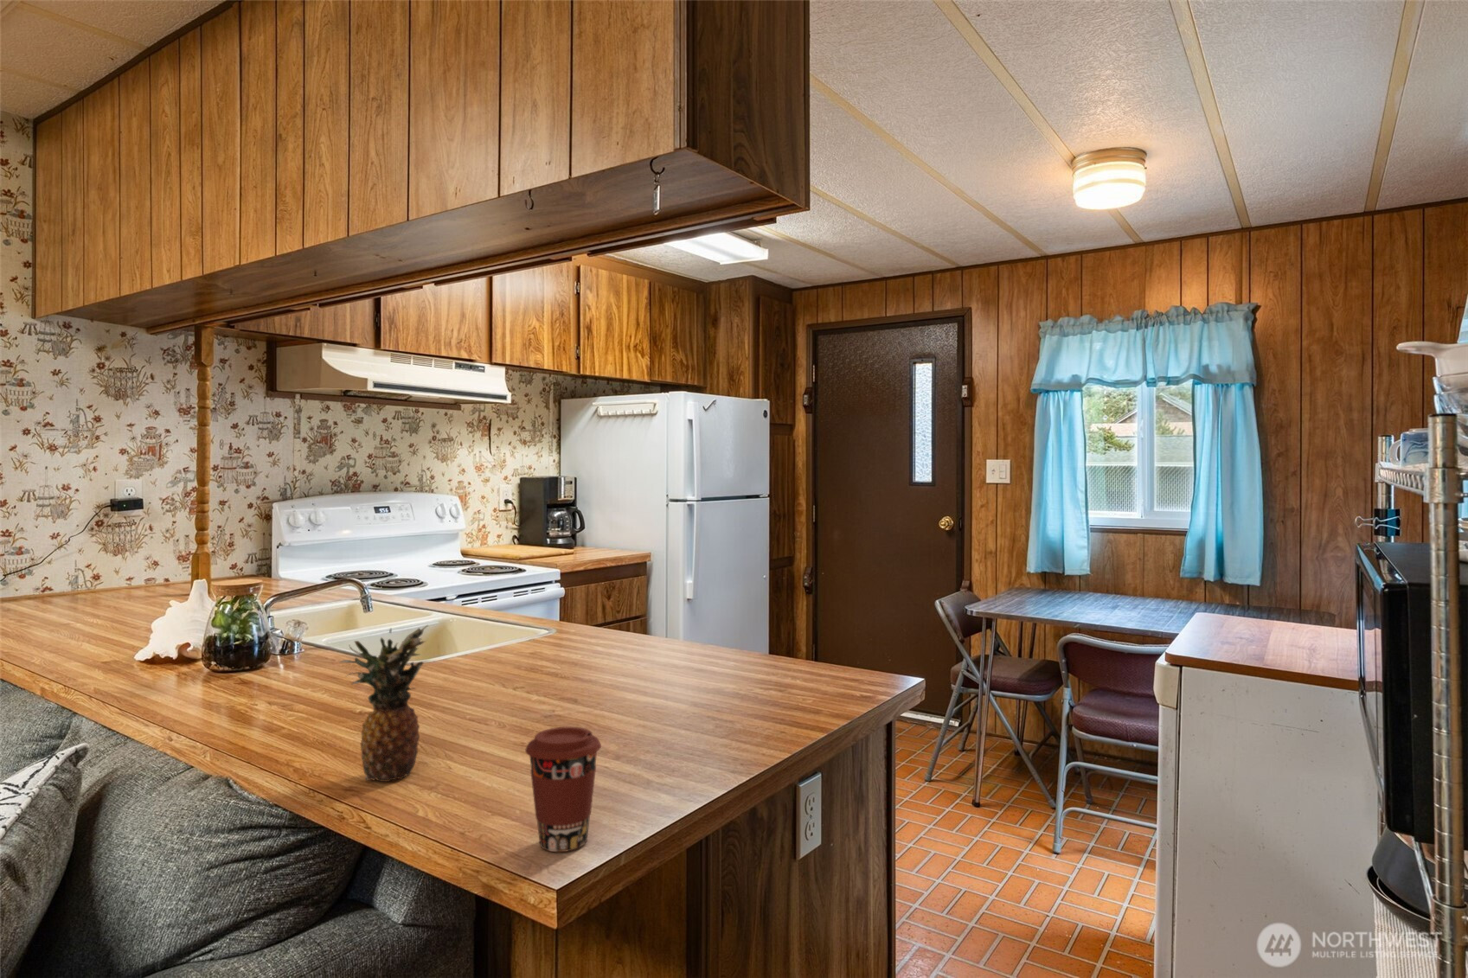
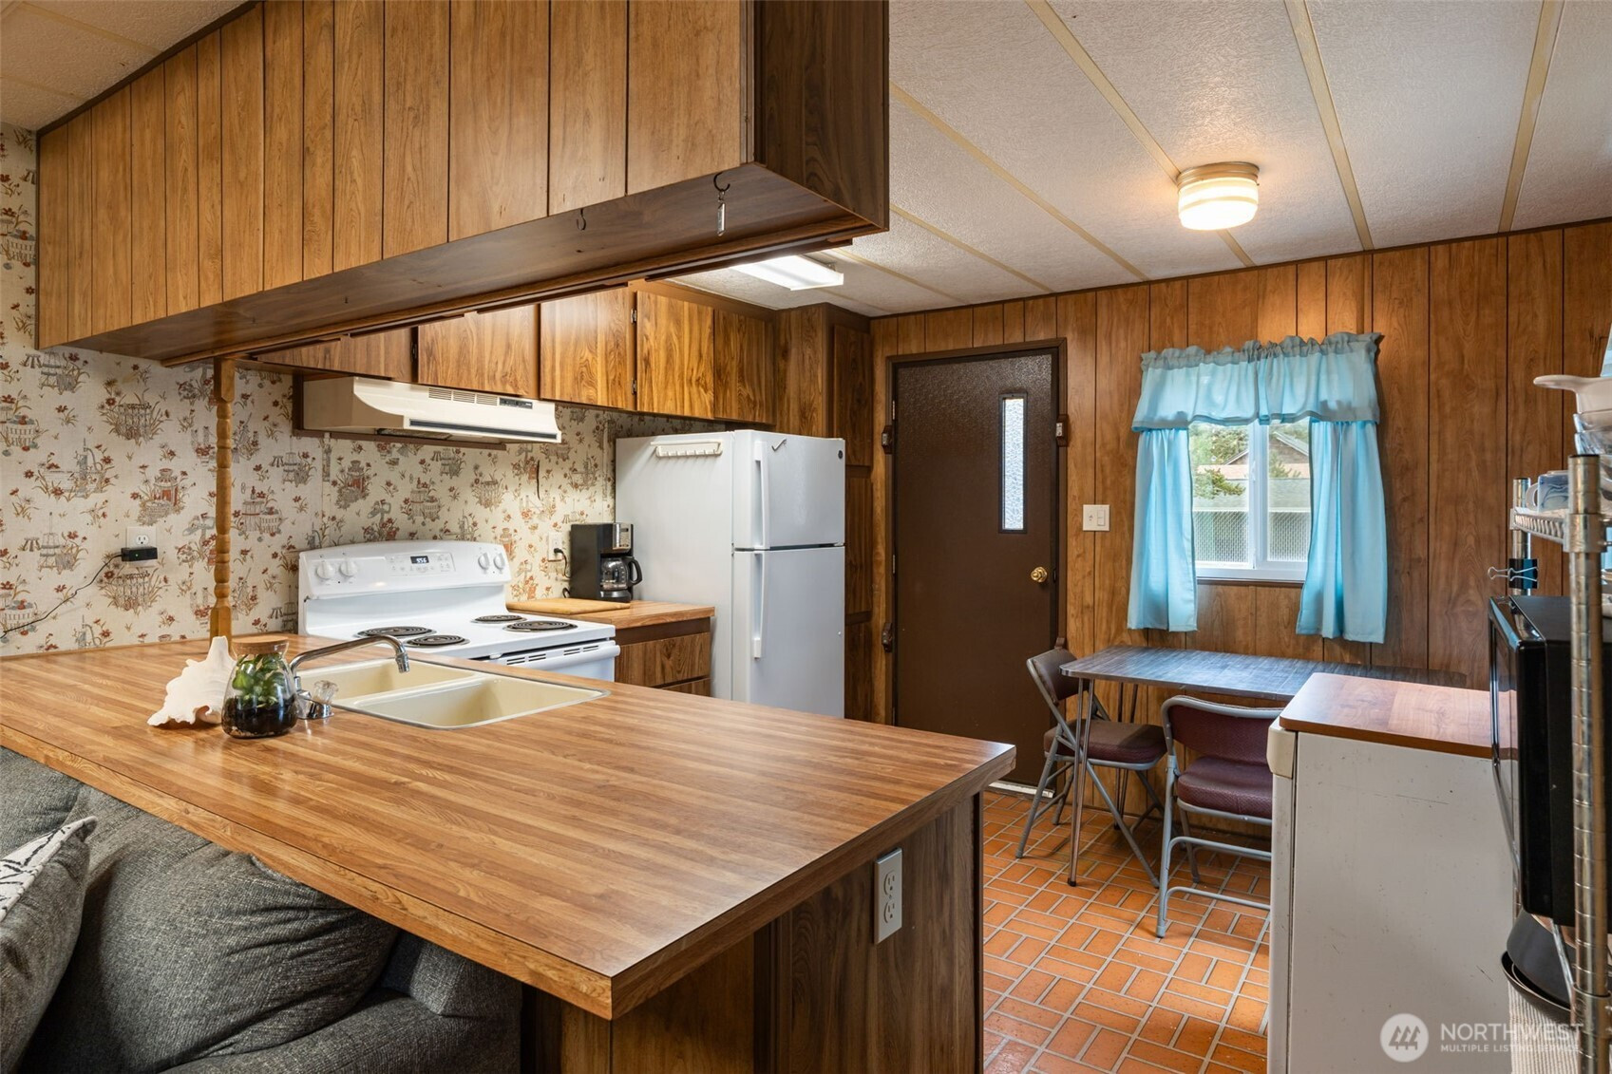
- fruit (385, 702)
- coffee cup (563, 788)
